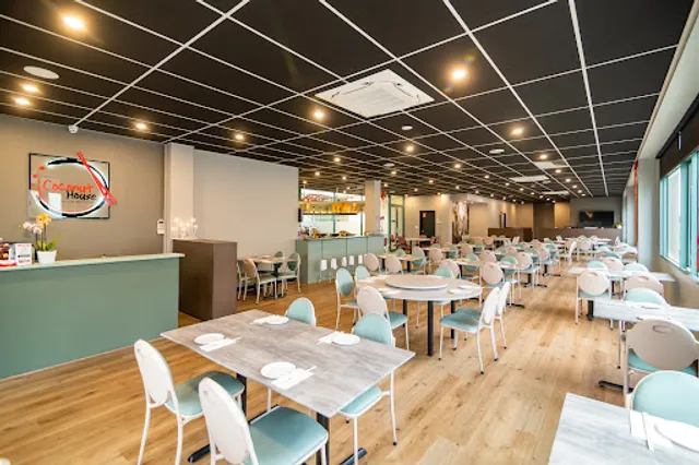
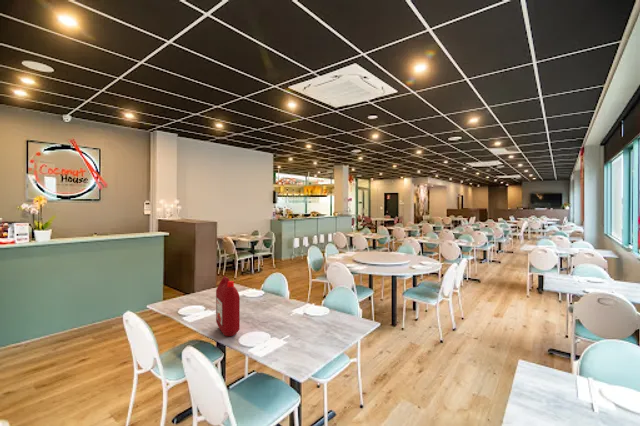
+ ketchup jug (227, 304)
